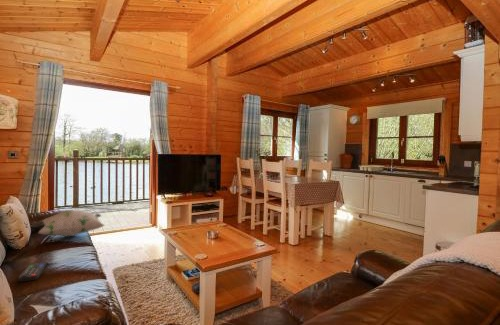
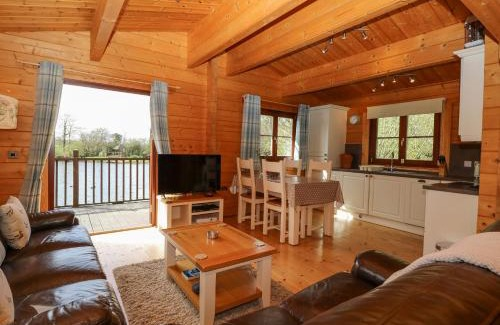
- decorative pillow (73, 222)
- remote control (33, 270)
